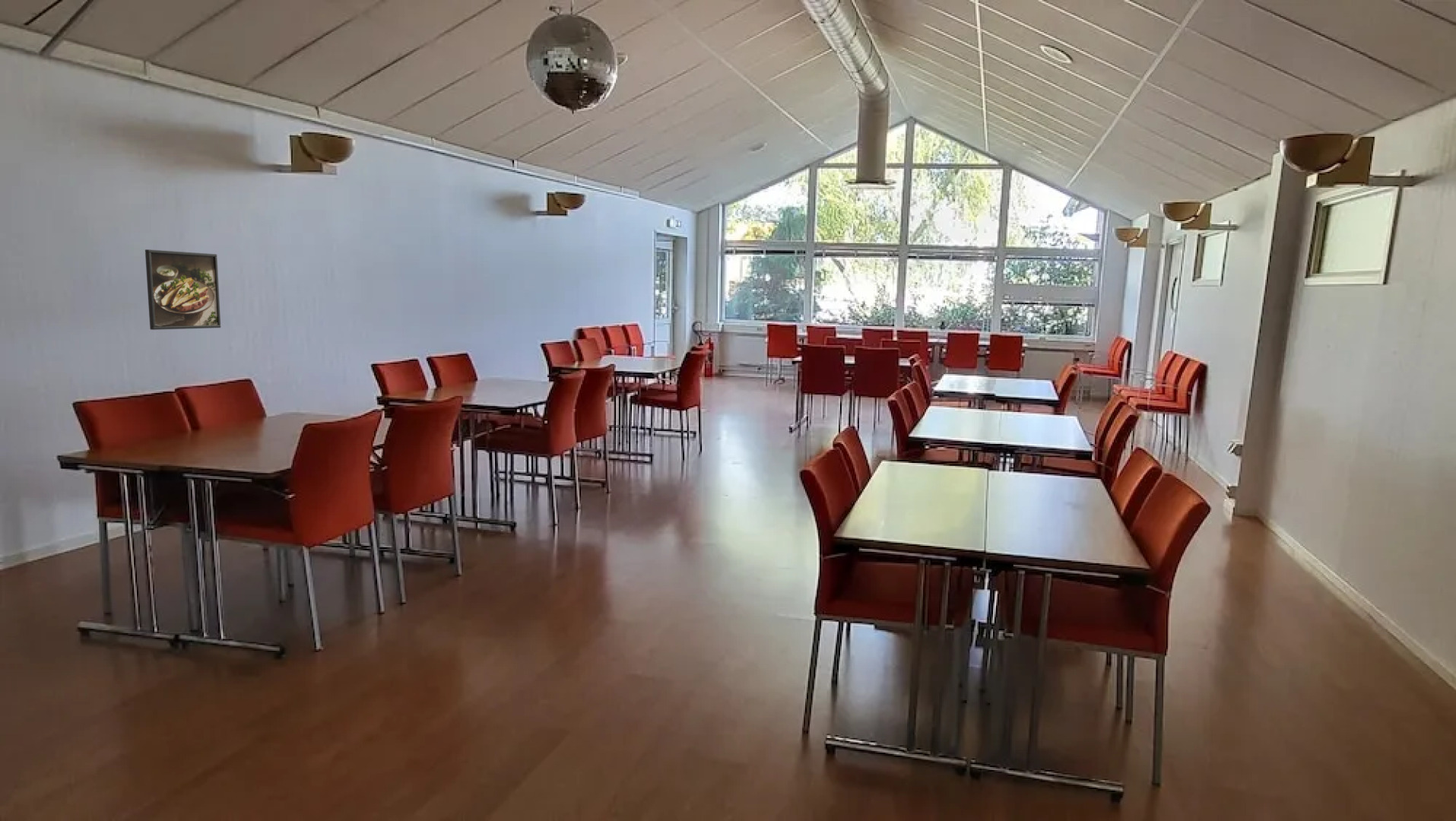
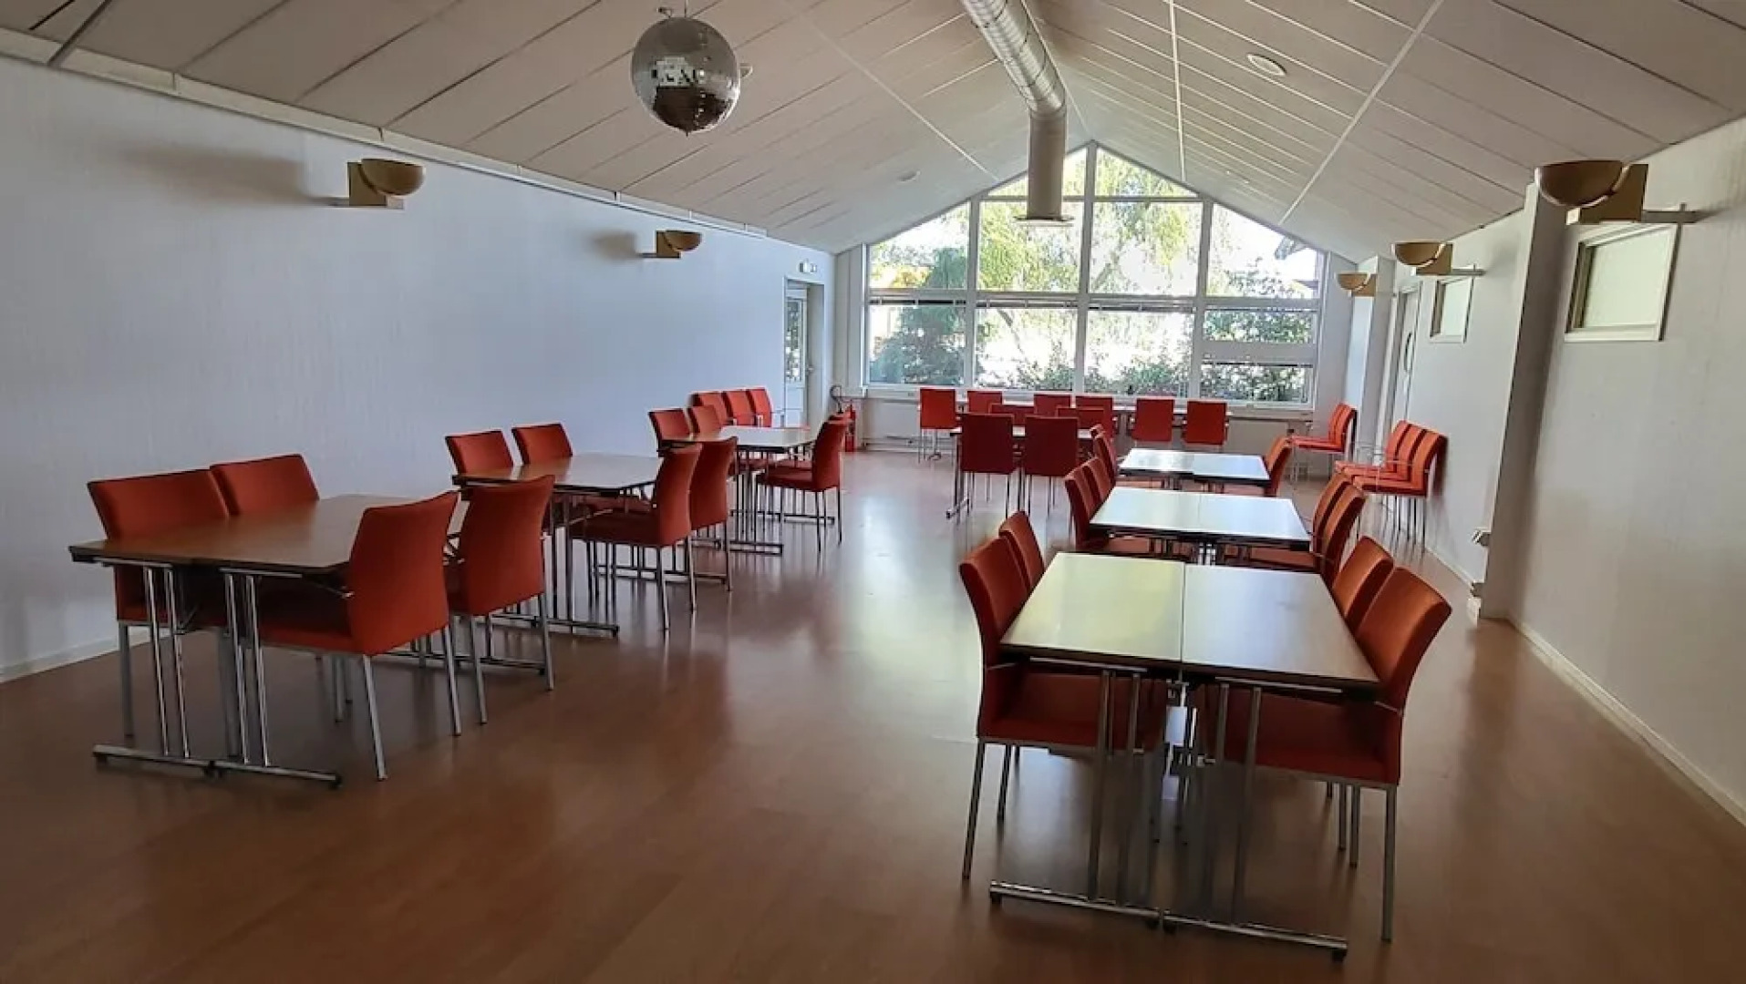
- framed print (184, 290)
